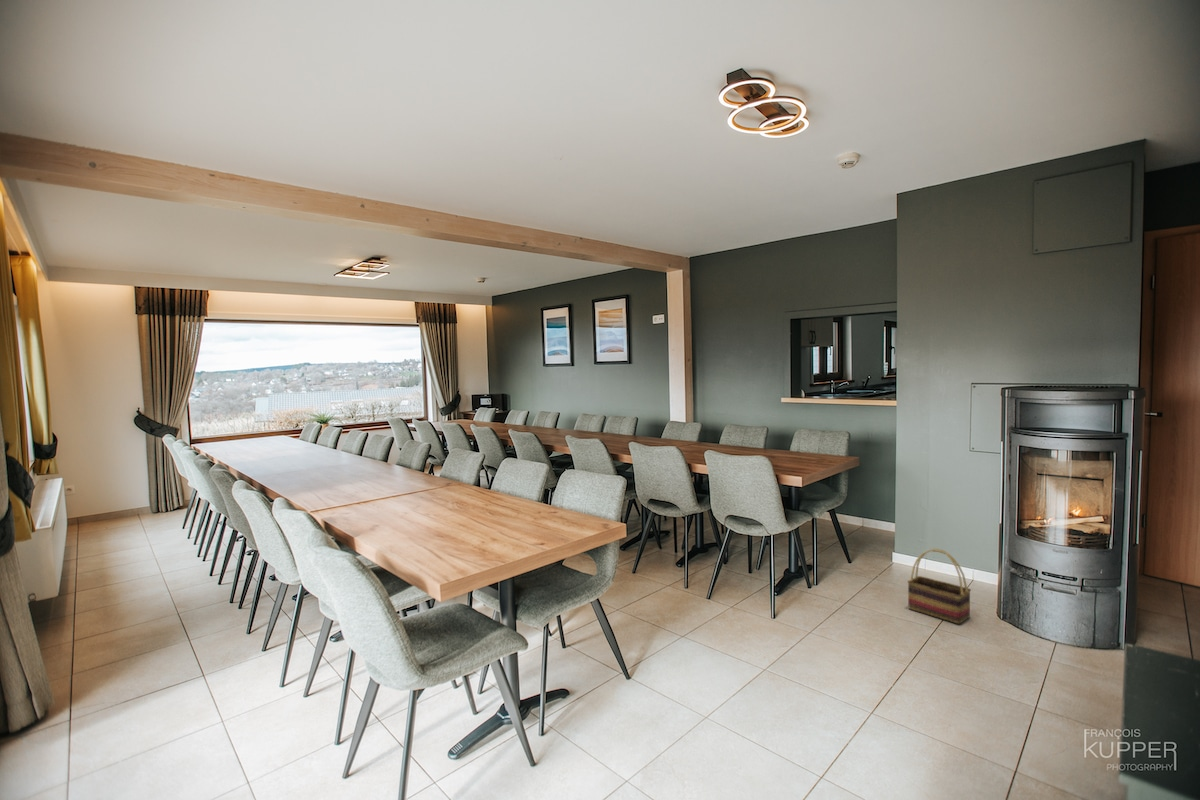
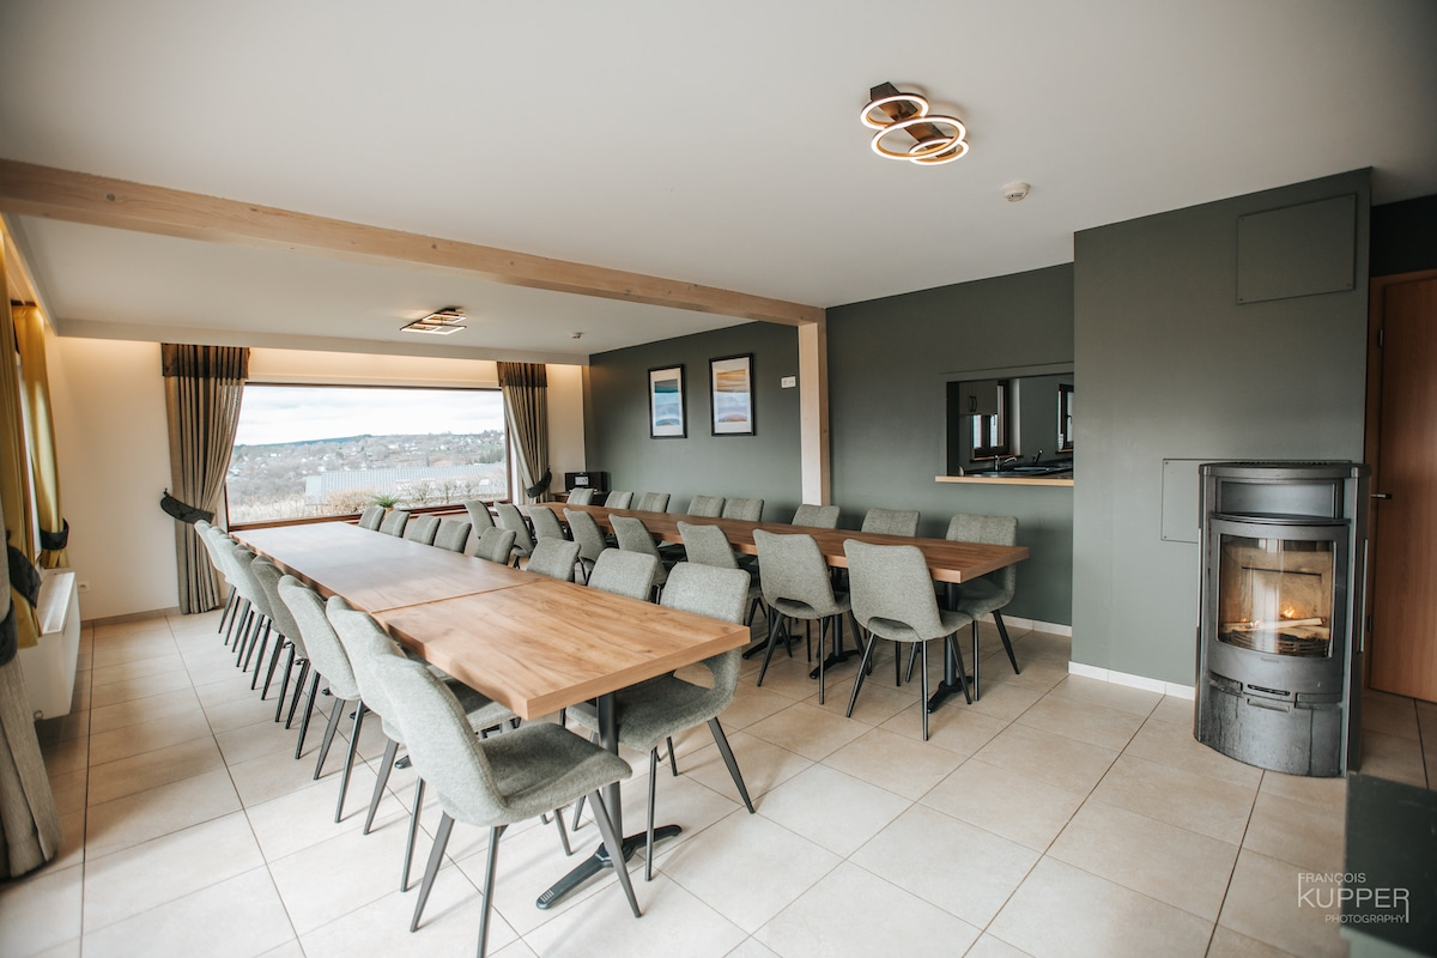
- basket (938, 581)
